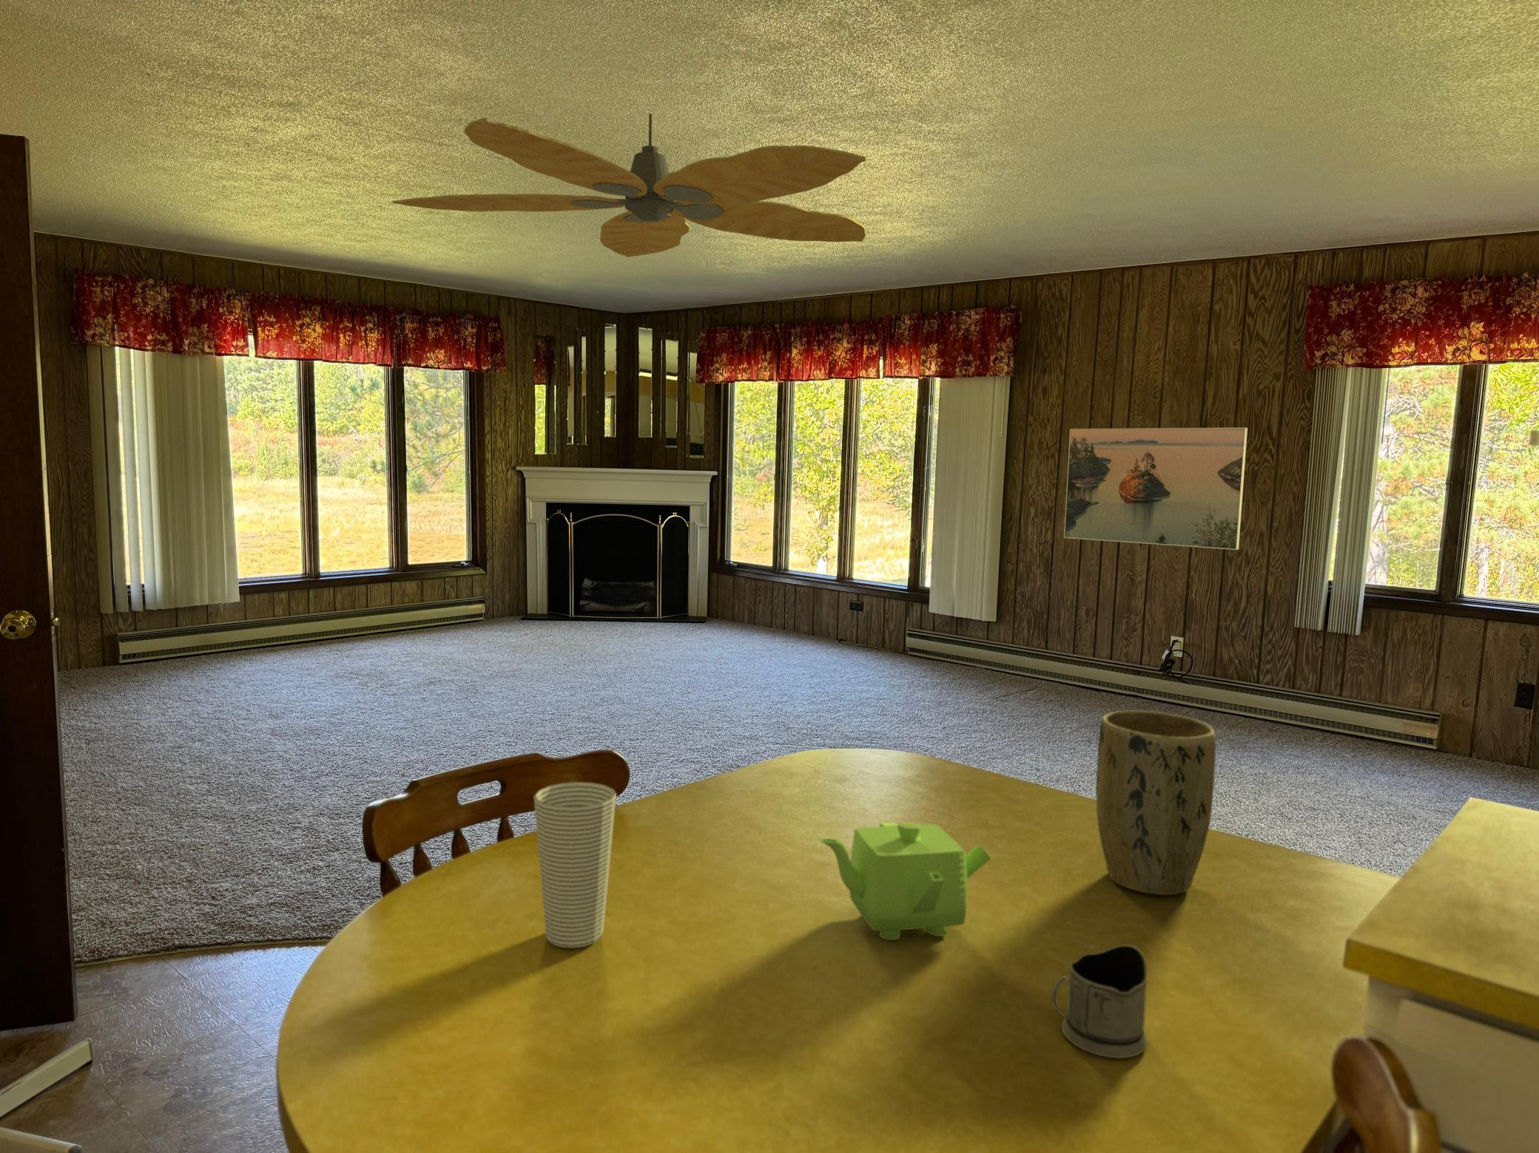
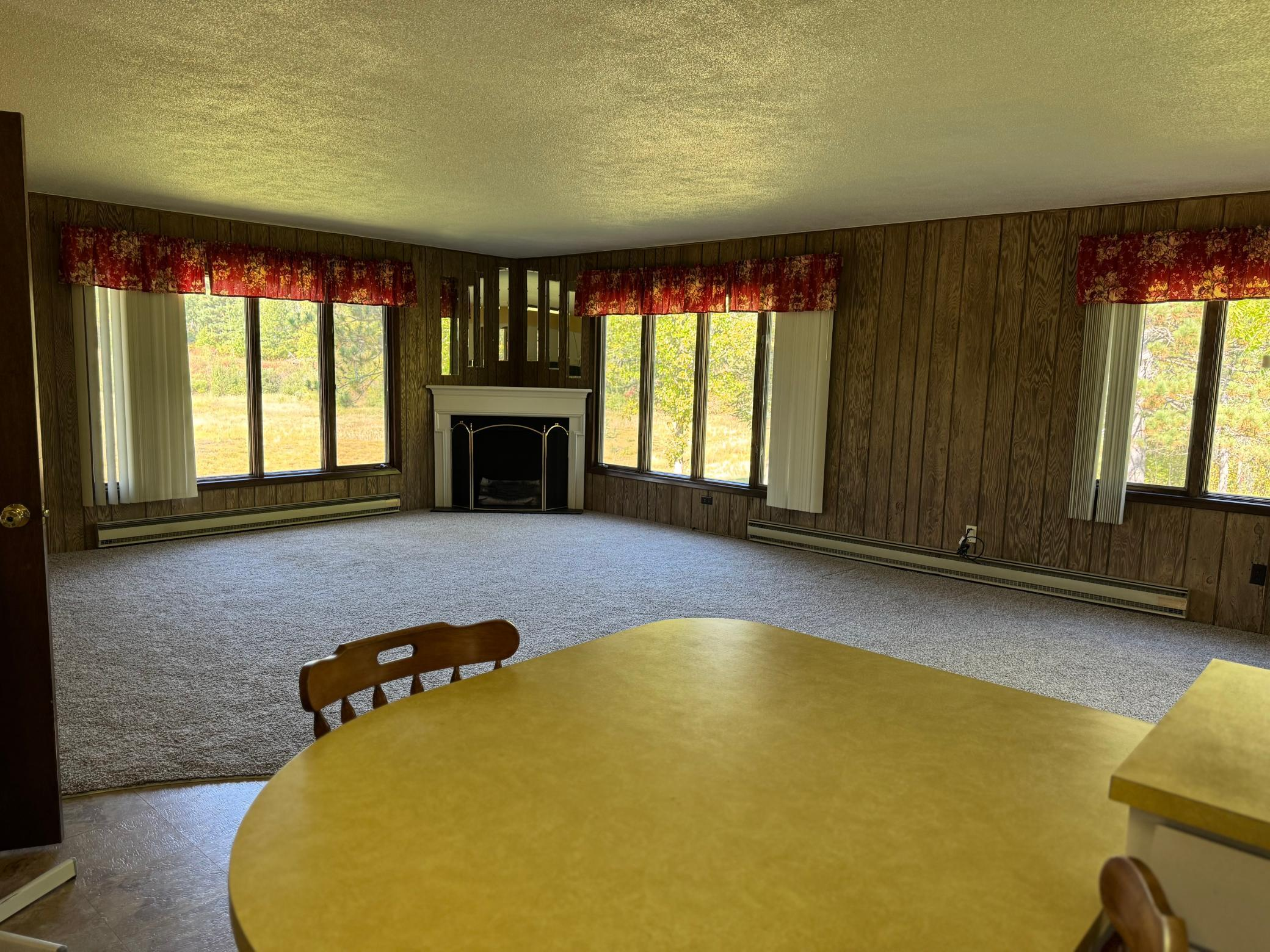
- teapot (906, 876)
- tea glass holder (1095, 997)
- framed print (1150, 486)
- plant pot (1152, 802)
- cup (574, 865)
- ceiling fan (641, 170)
